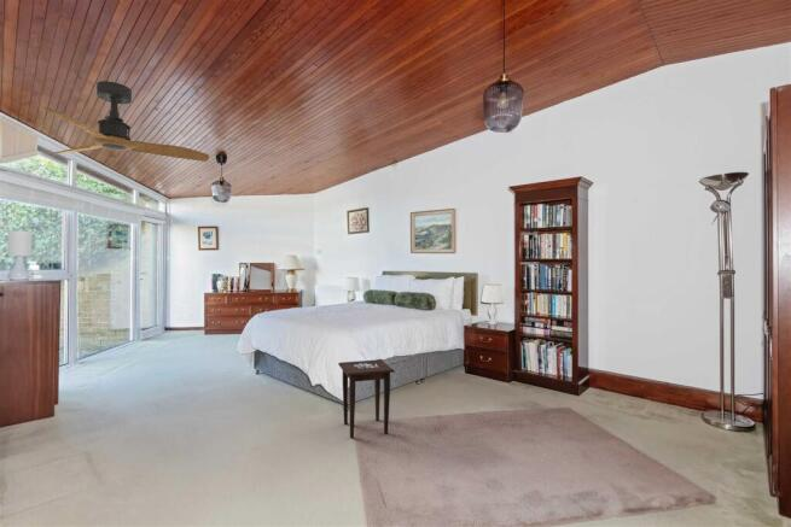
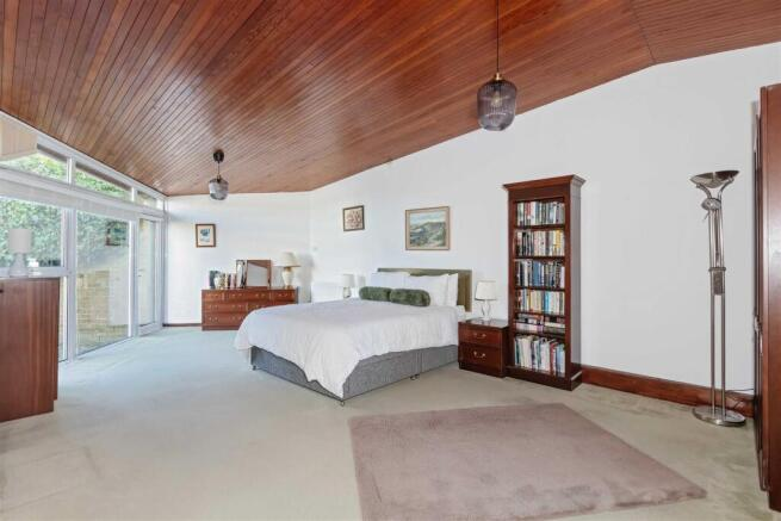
- ceiling fan (128, 125)
- side table (374, 392)
